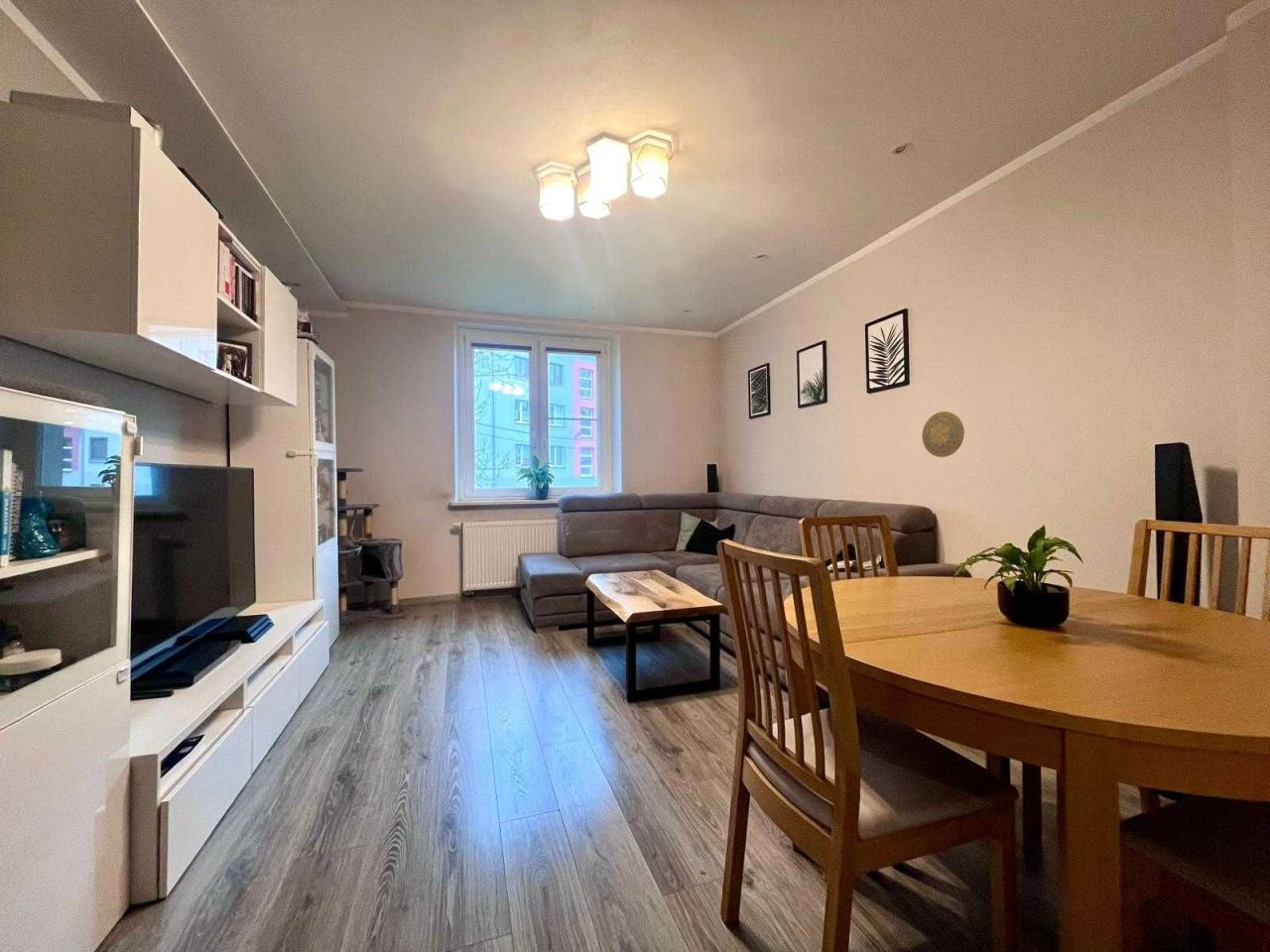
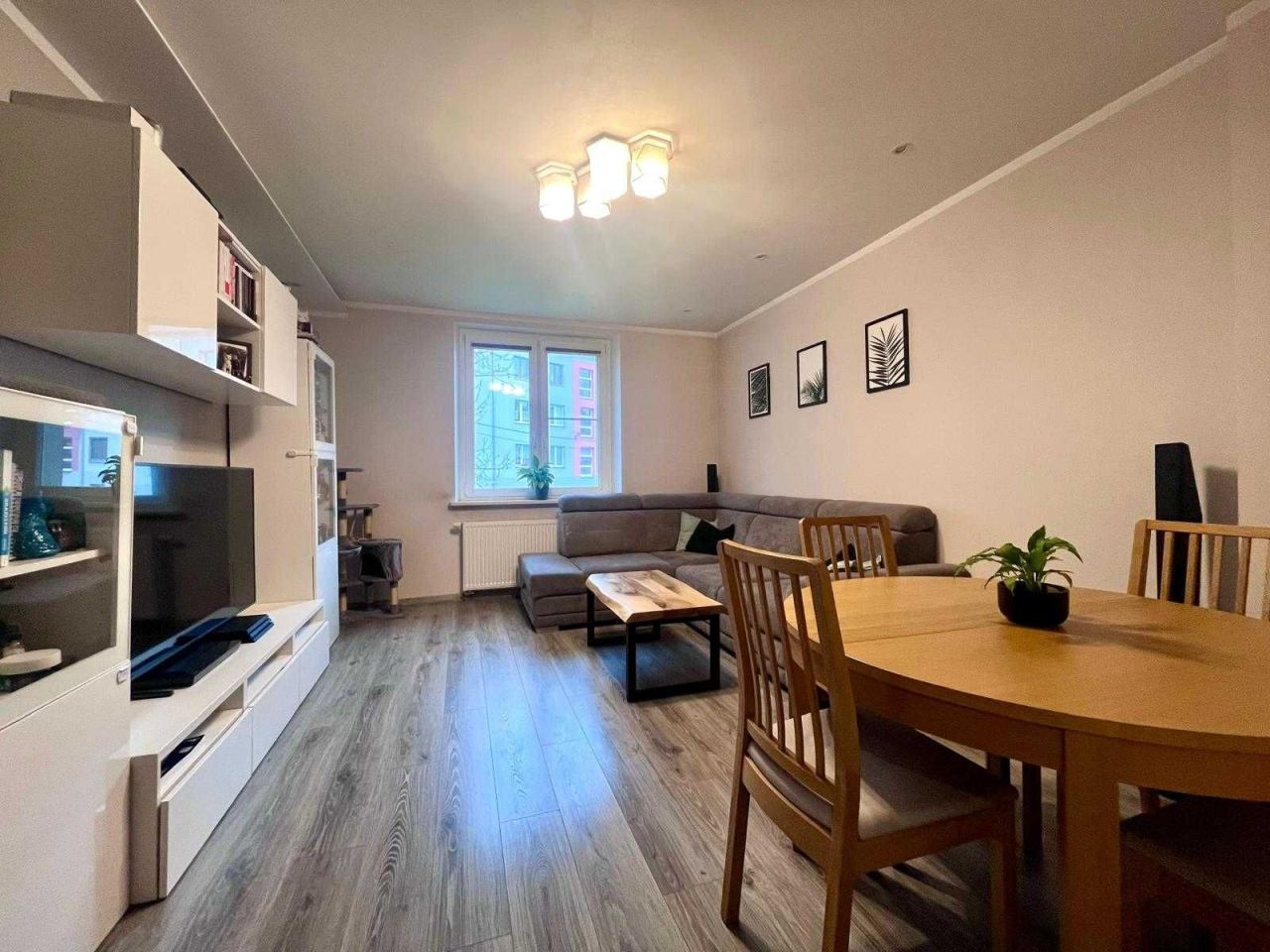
- decorative plate (941, 434)
